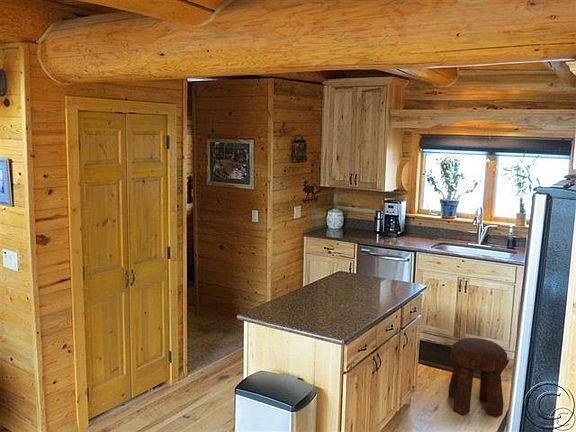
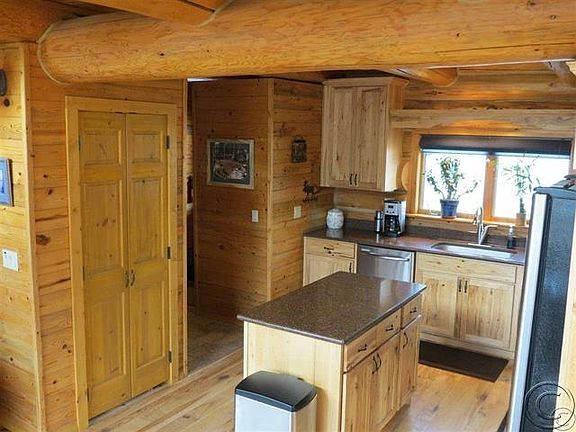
- stool (473, 372)
